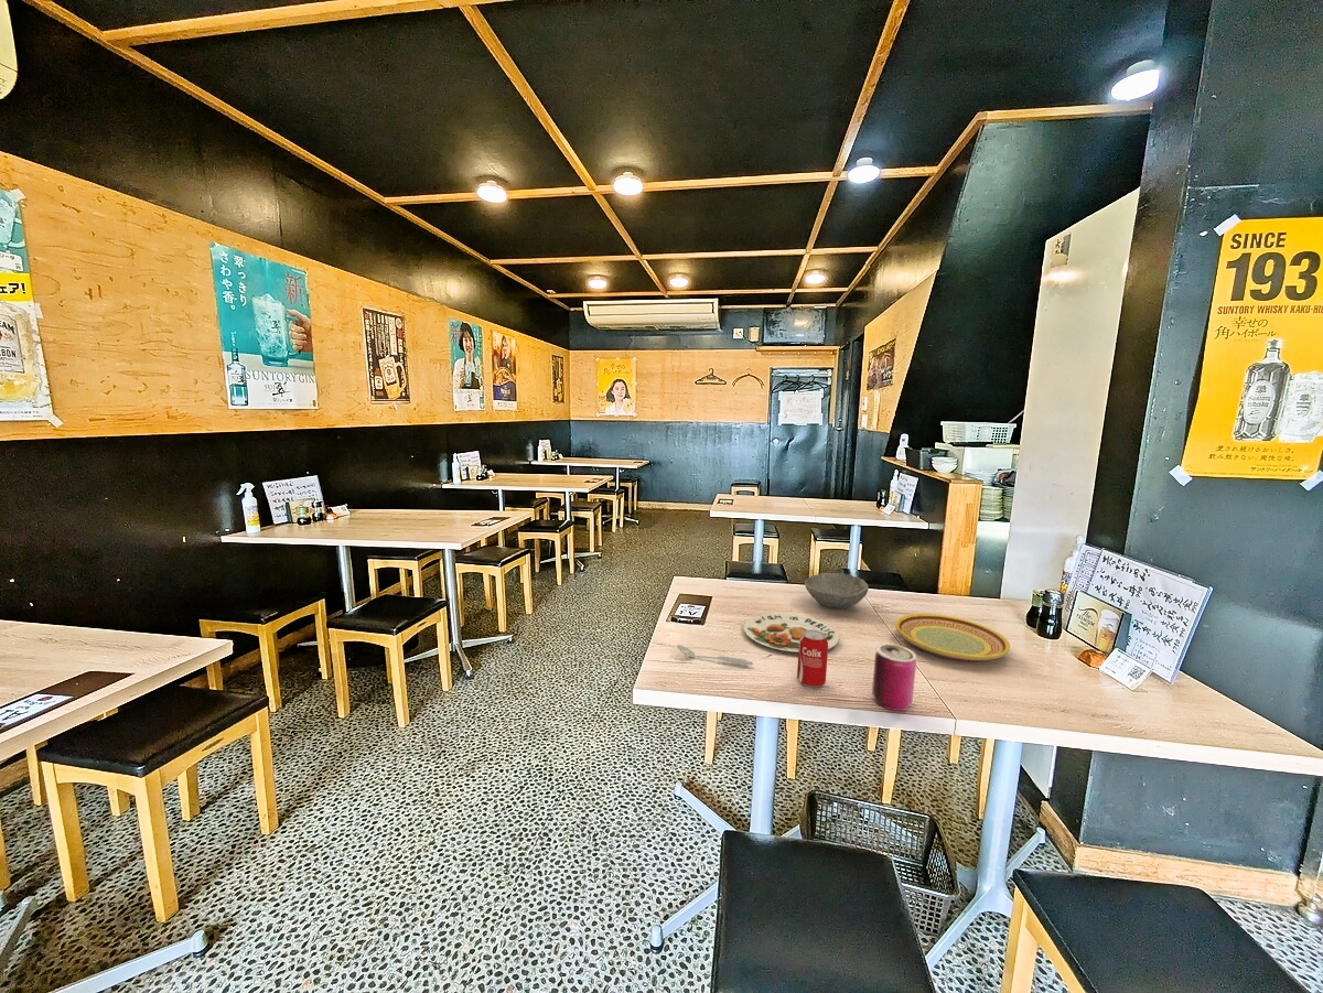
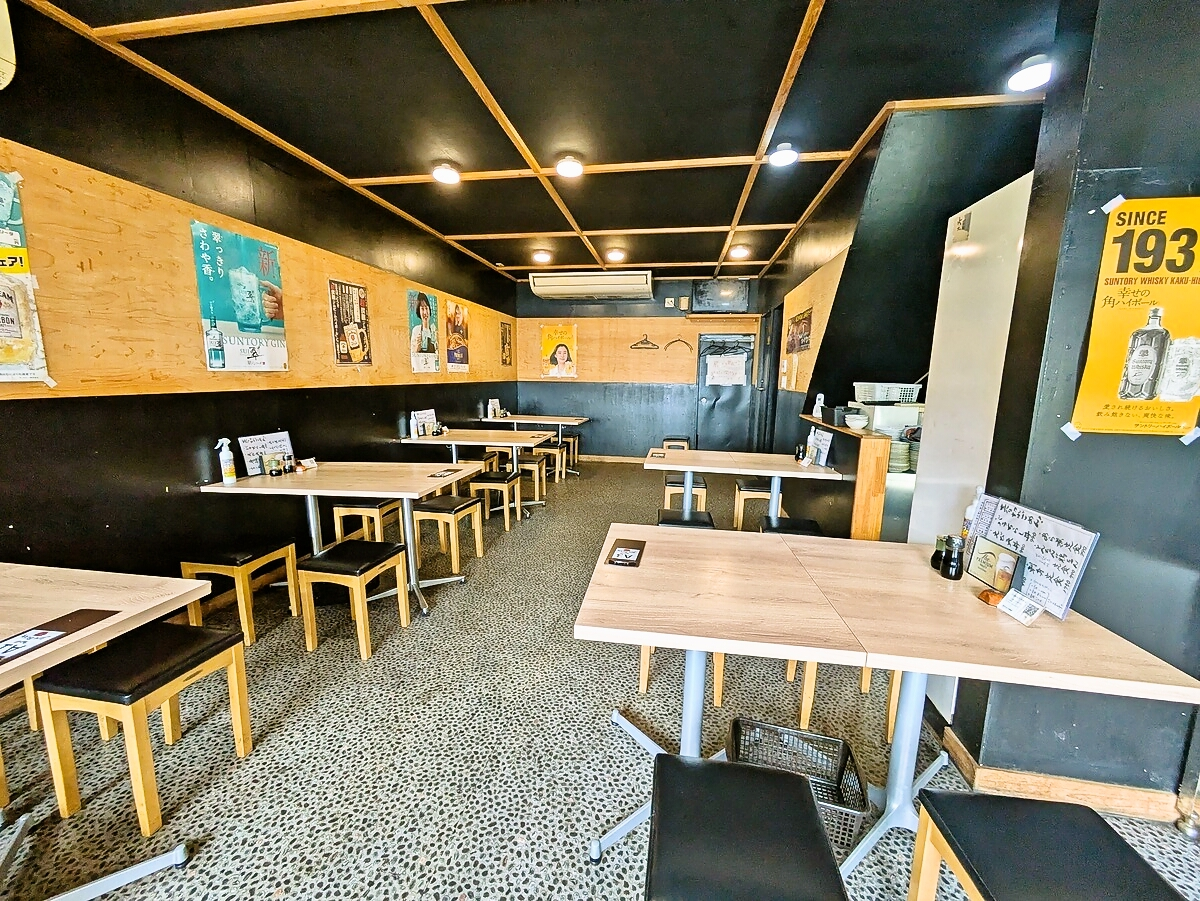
- plate (789, 633)
- spoon (713, 657)
- beverage can (813, 658)
- can (893, 677)
- bowl (836, 592)
- plate (949, 638)
